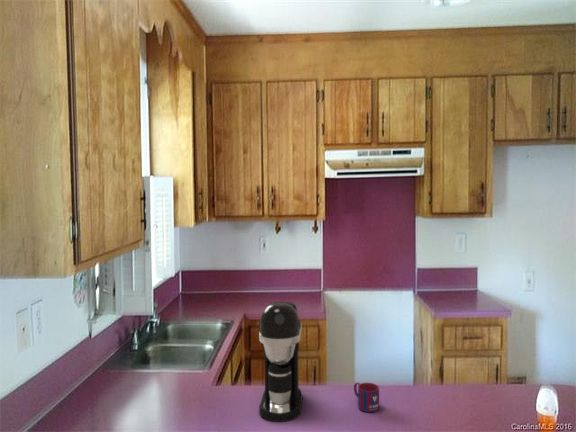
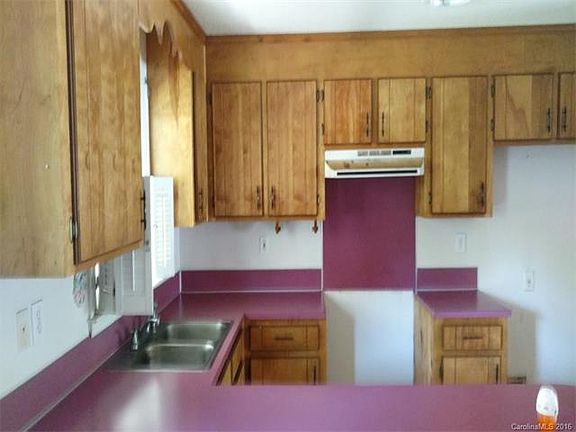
- coffee maker (281, 353)
- mug (365, 395)
